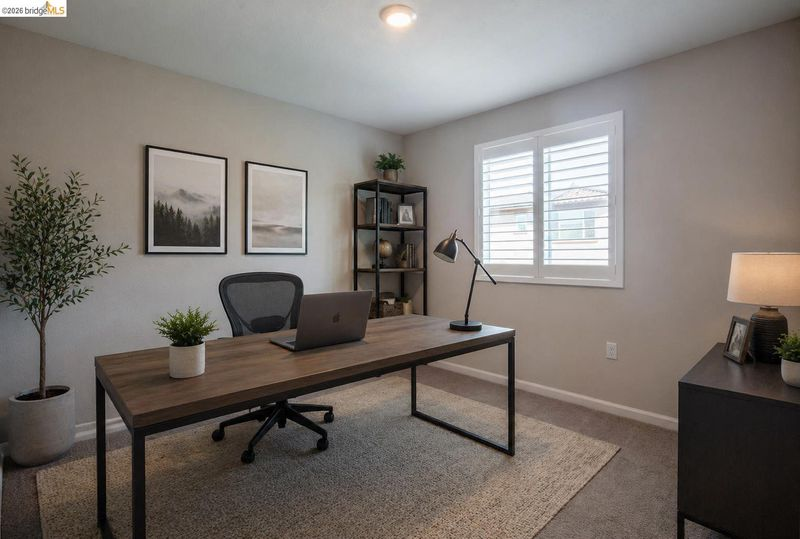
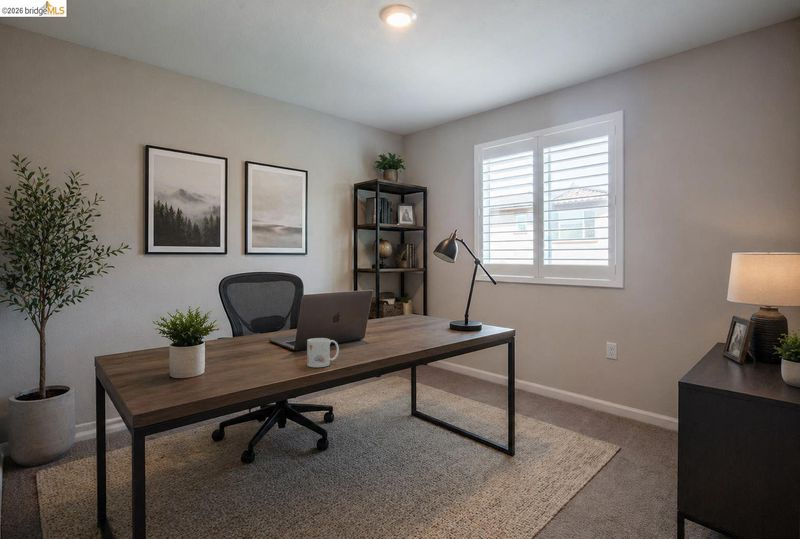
+ mug (323, 351)
